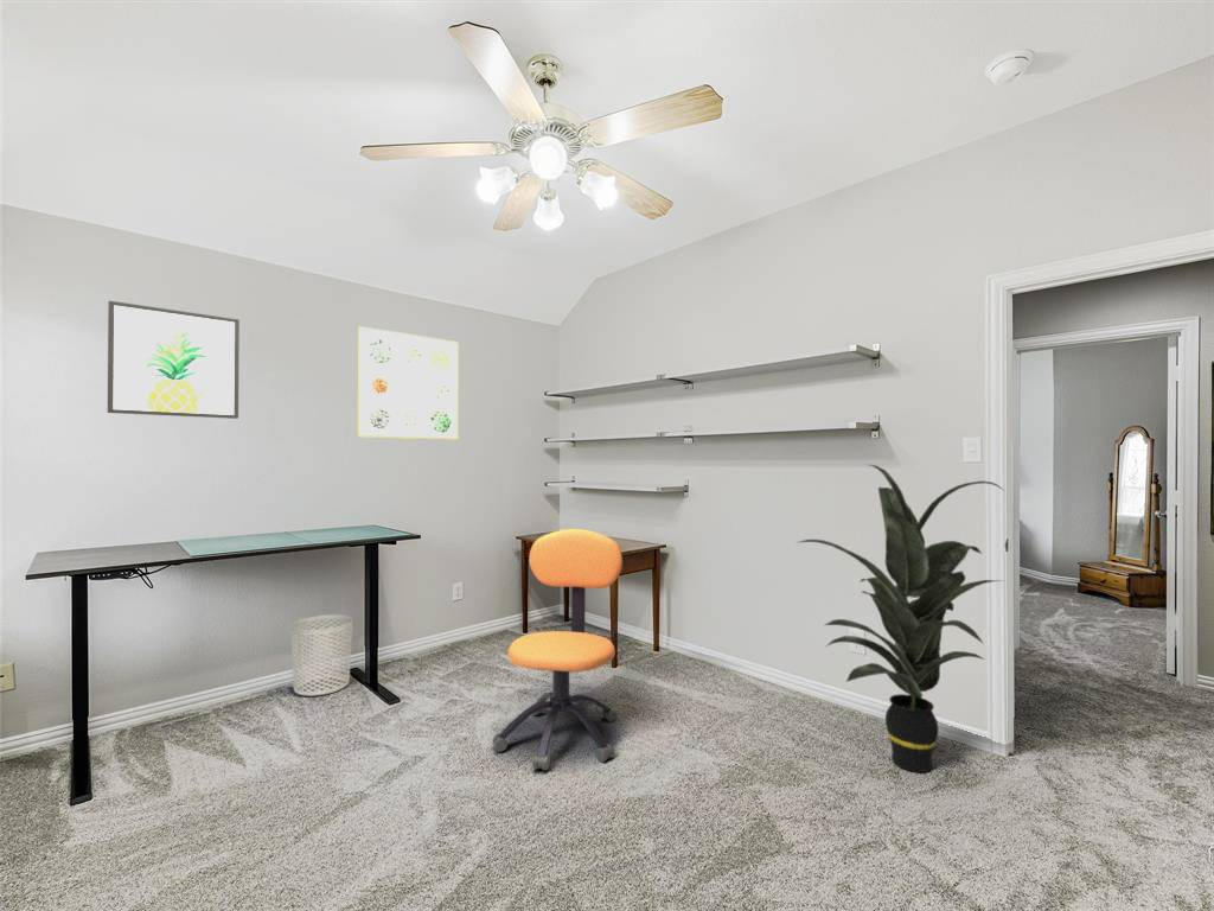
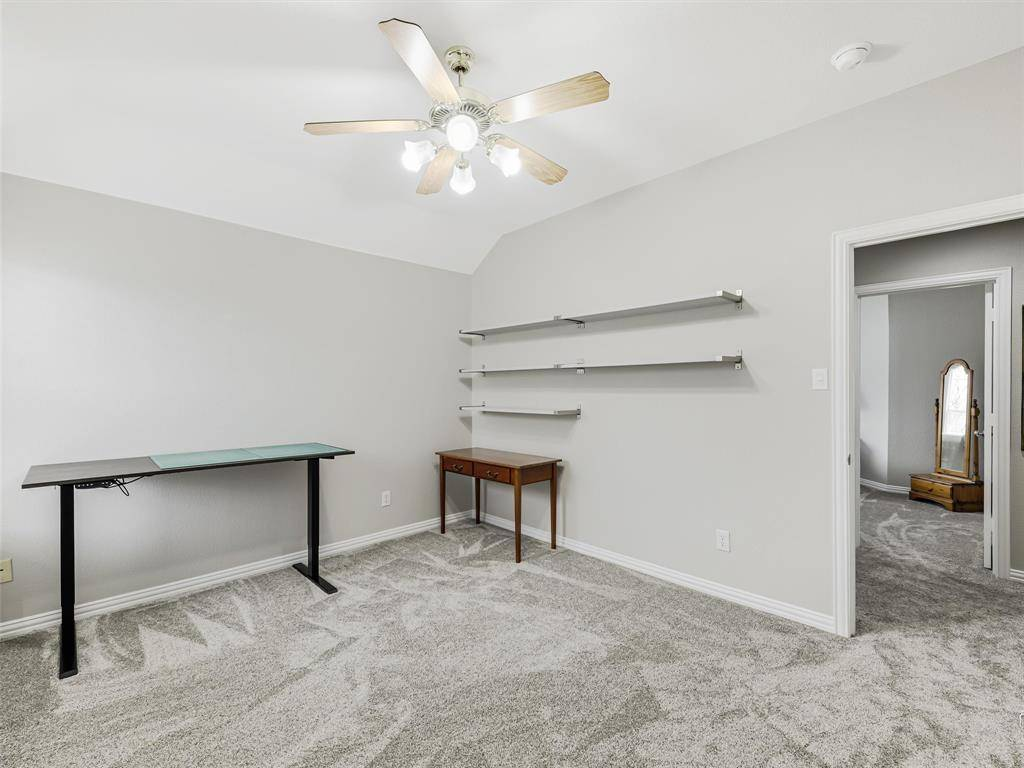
- waste bin (321, 655)
- indoor plant (902, 610)
- office chair (562, 635)
- wall art (410, 386)
- wall art (177, 363)
